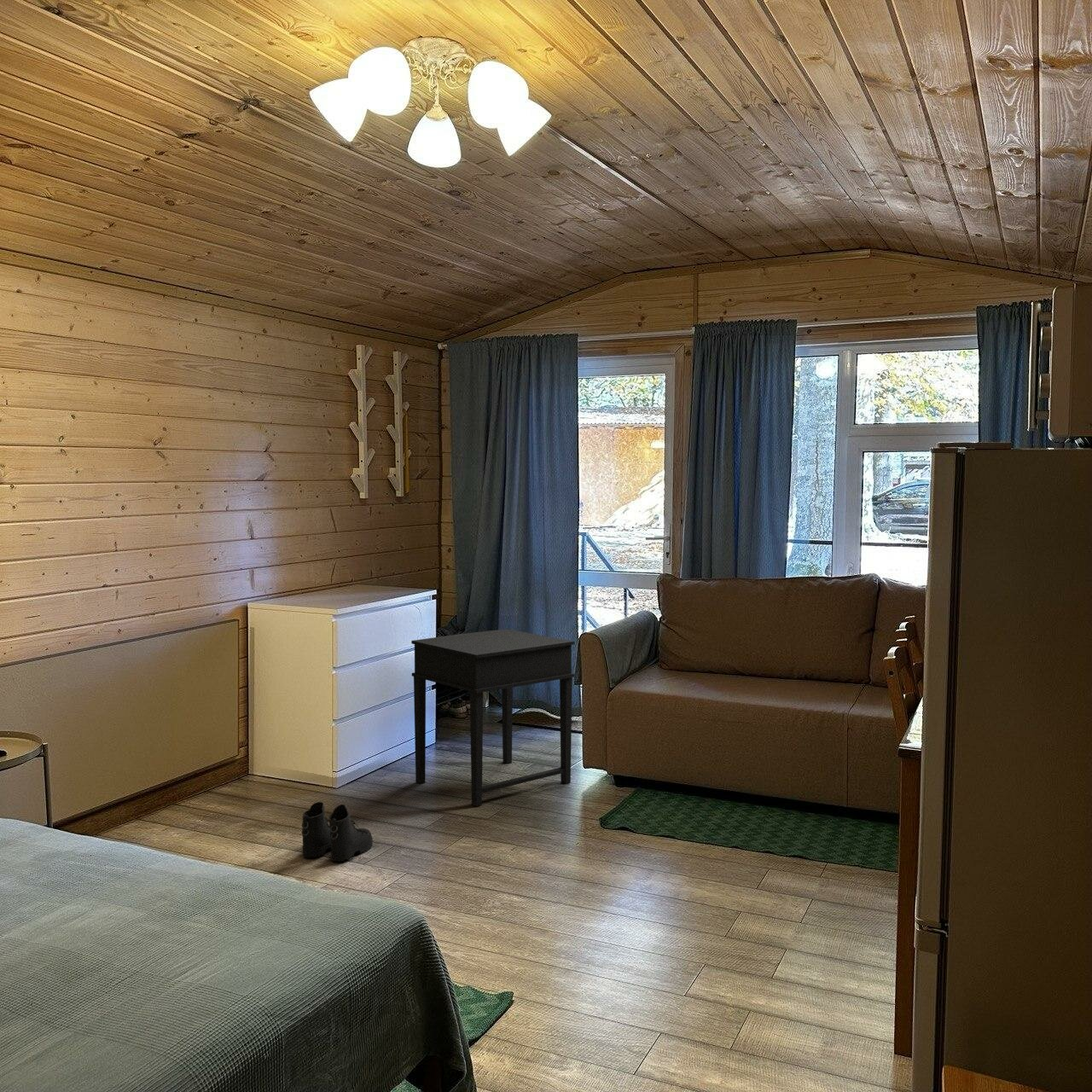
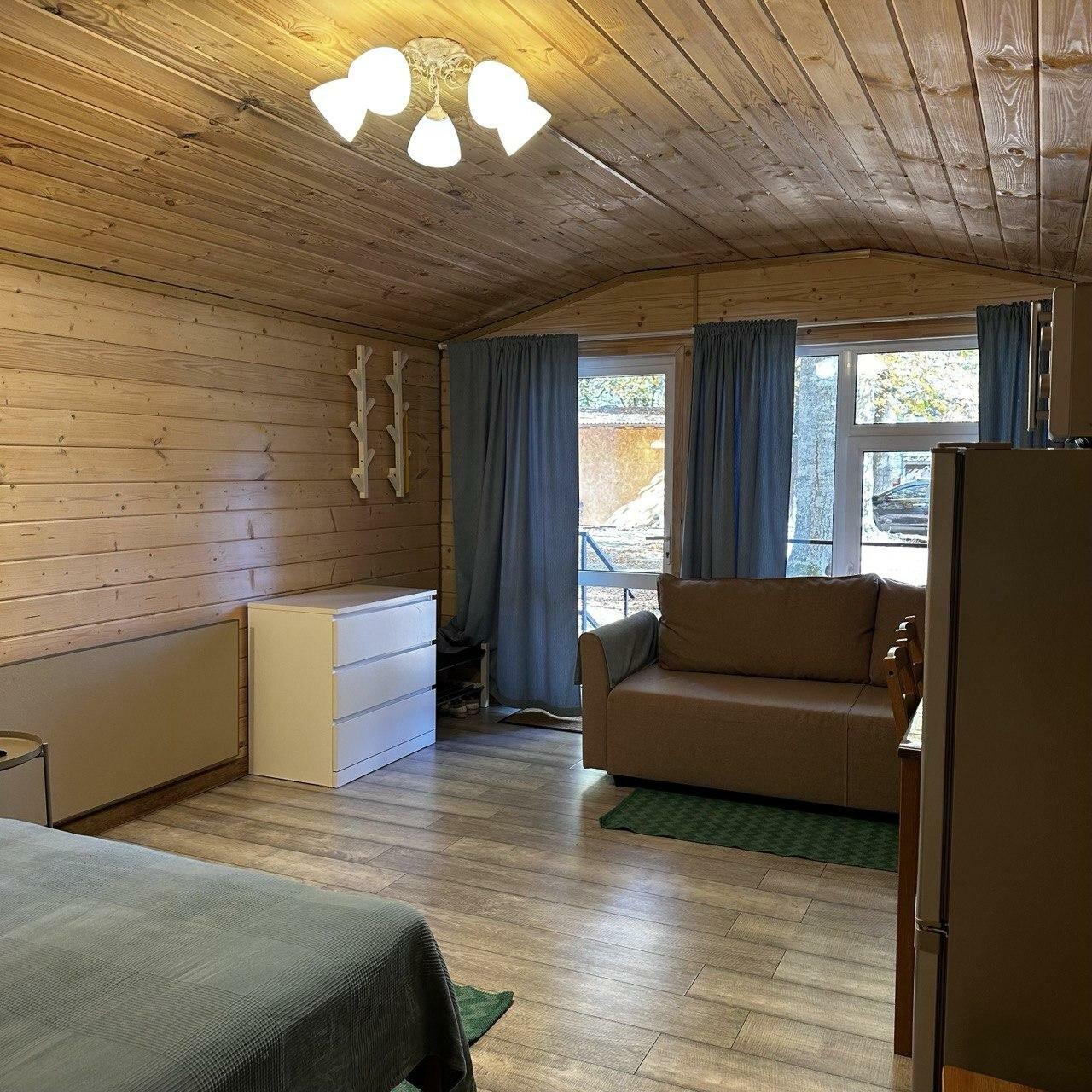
- boots (337, 825)
- side table (482, 712)
